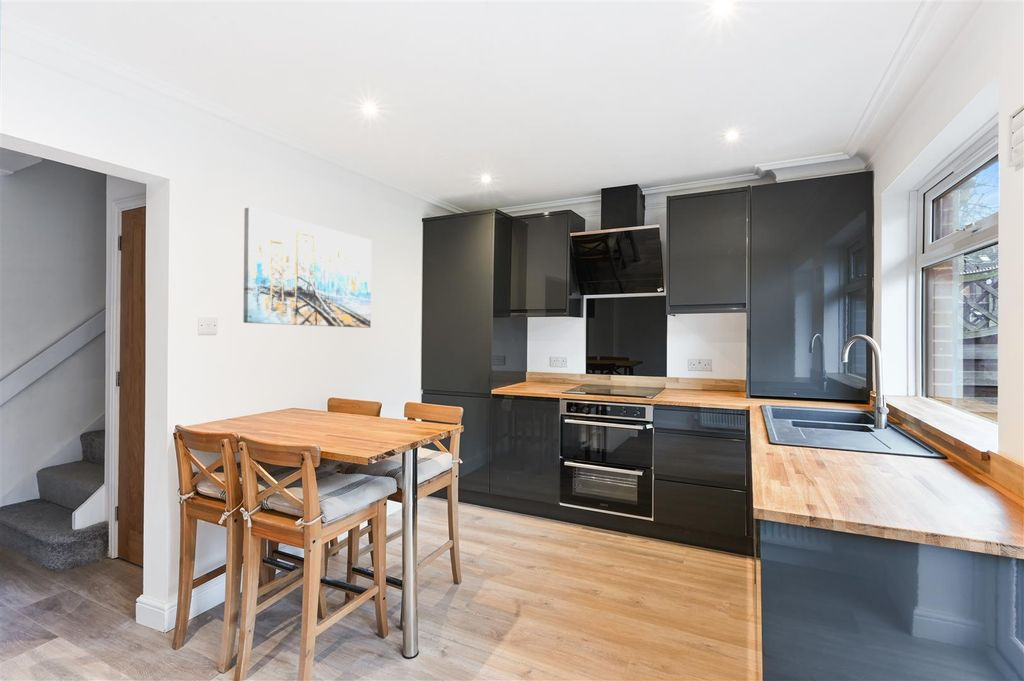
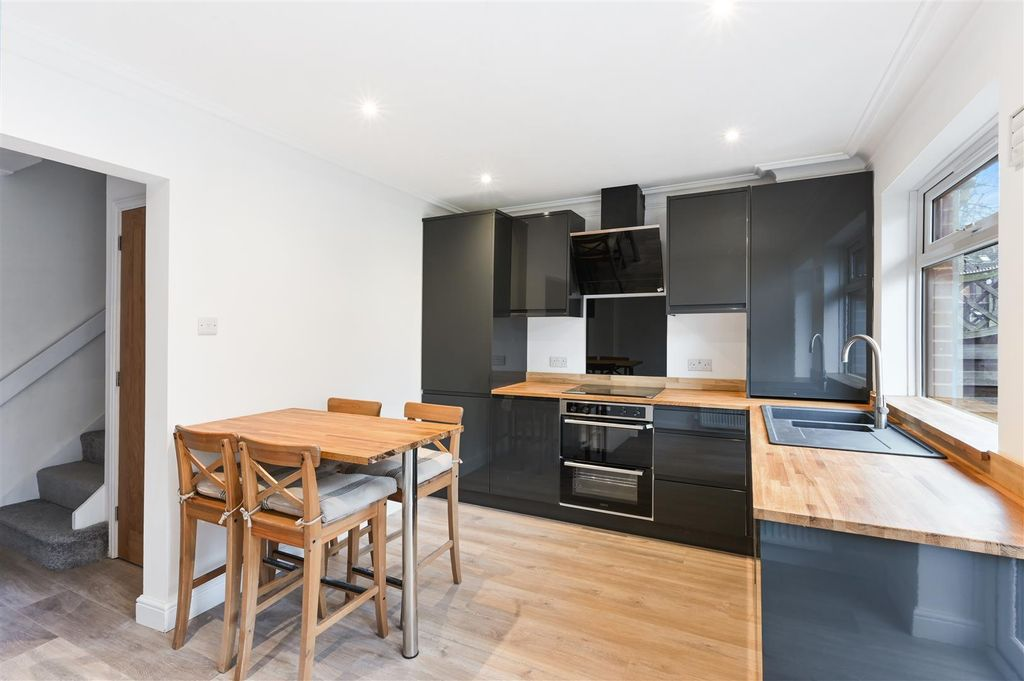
- wall art (315, 275)
